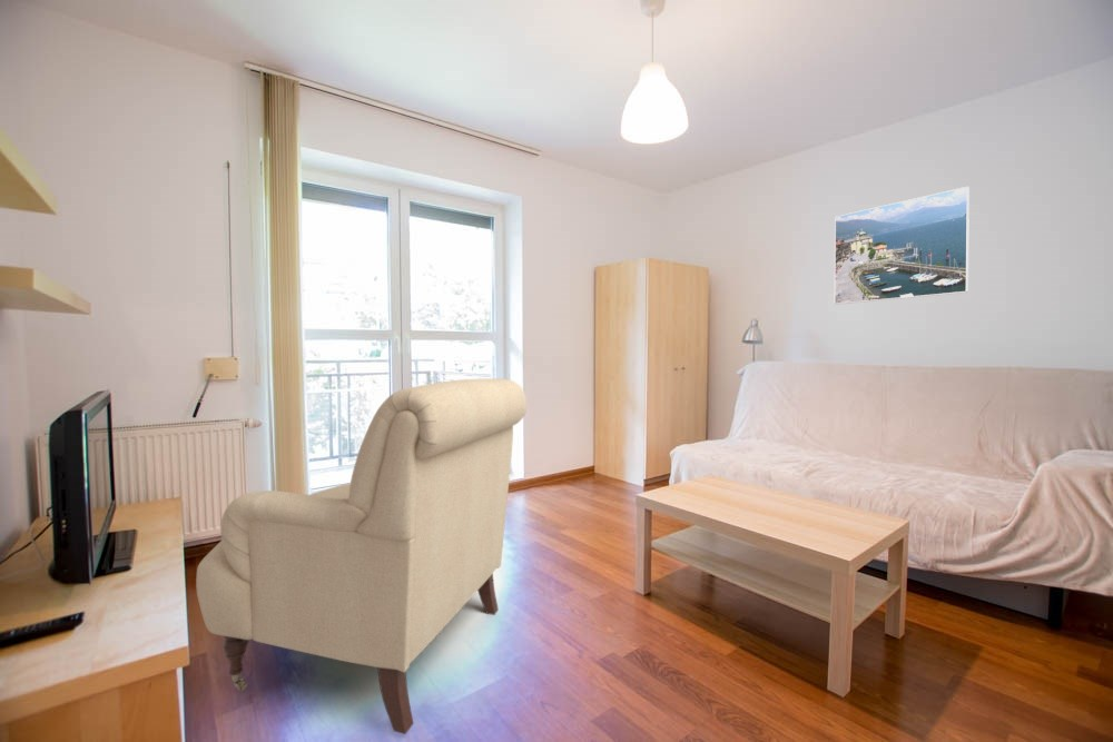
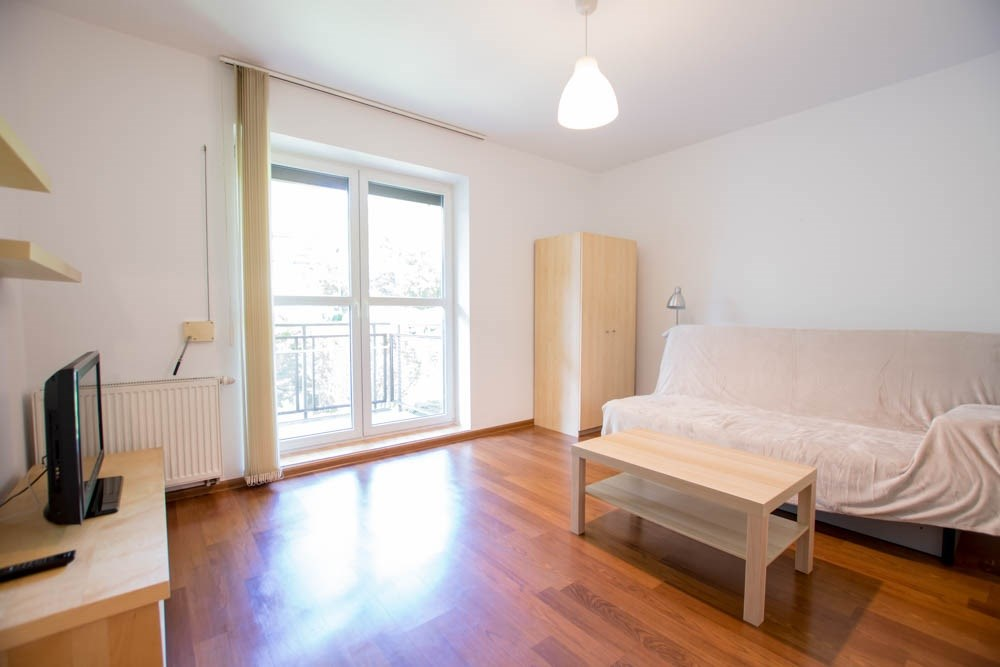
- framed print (895, 250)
- chair (384, 513)
